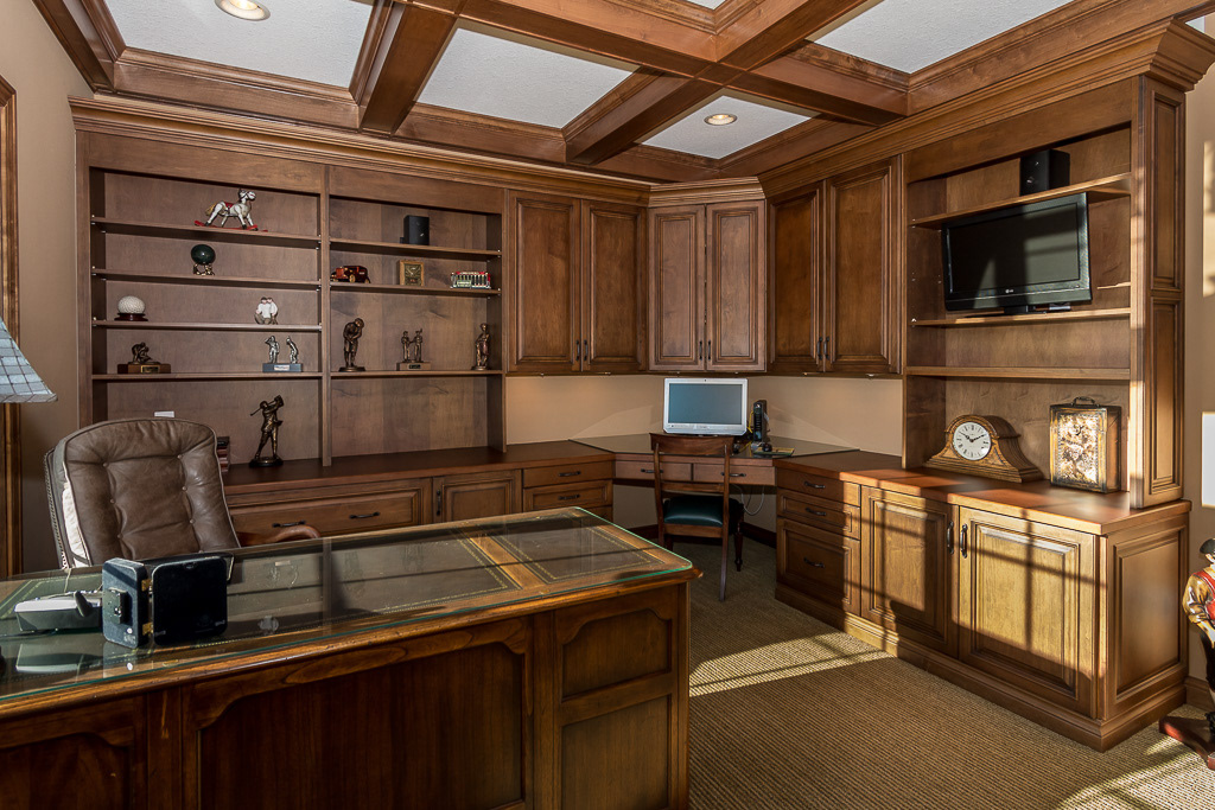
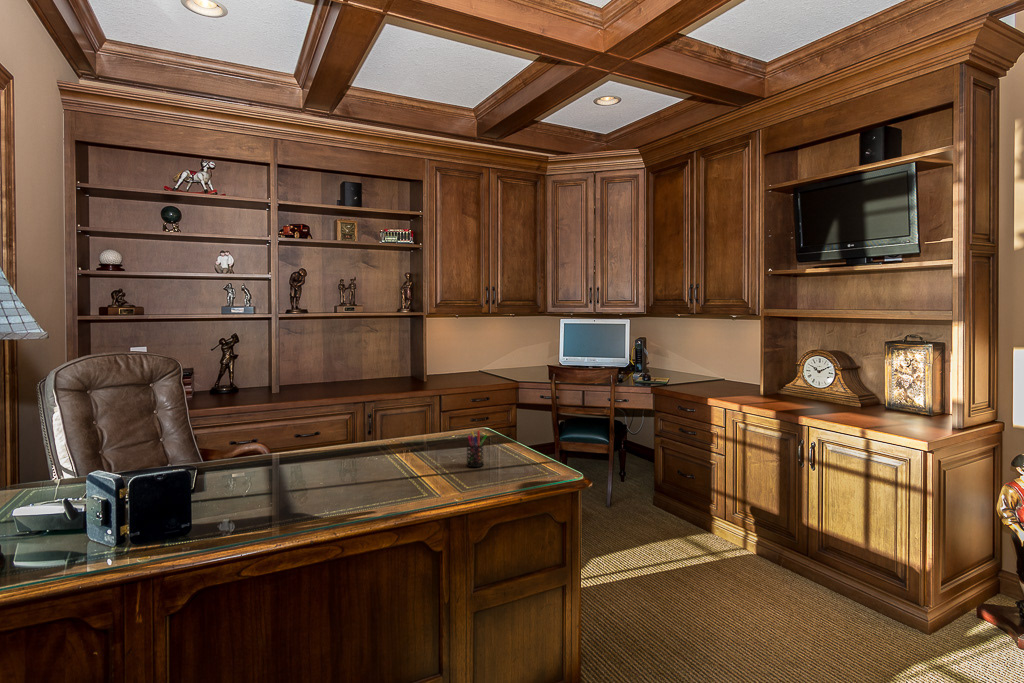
+ pen holder (477, 447)
